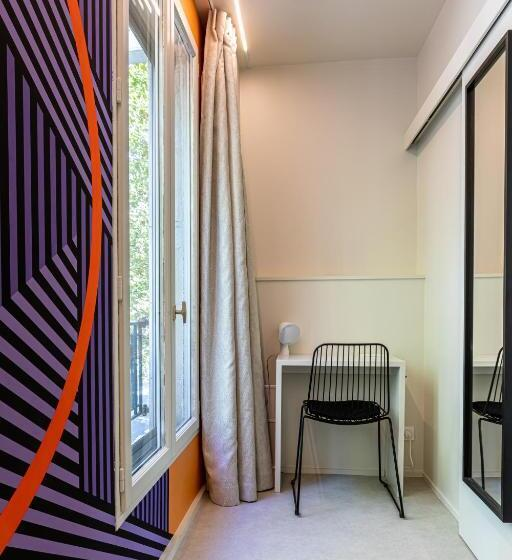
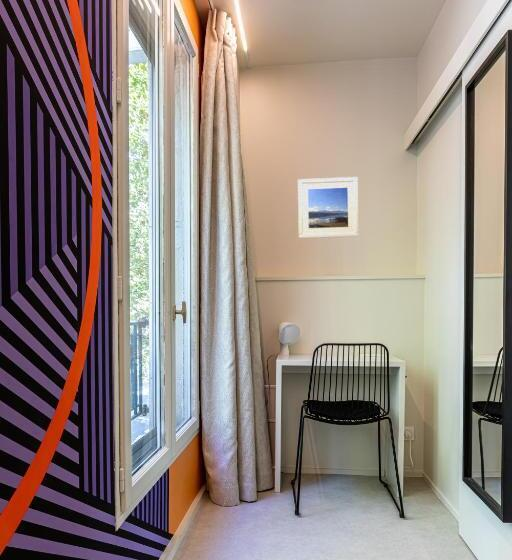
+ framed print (327, 208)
